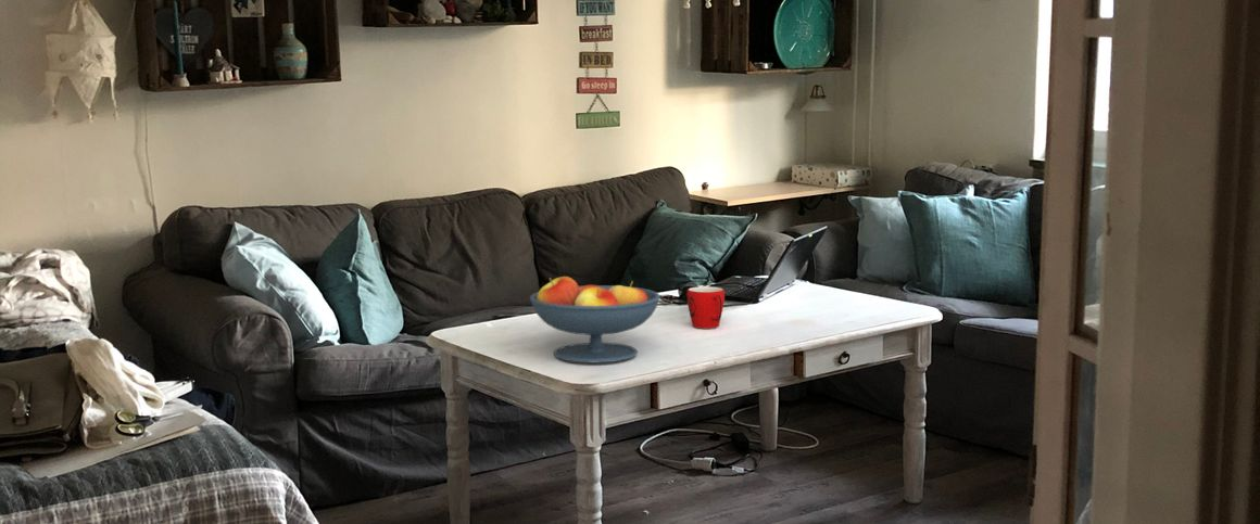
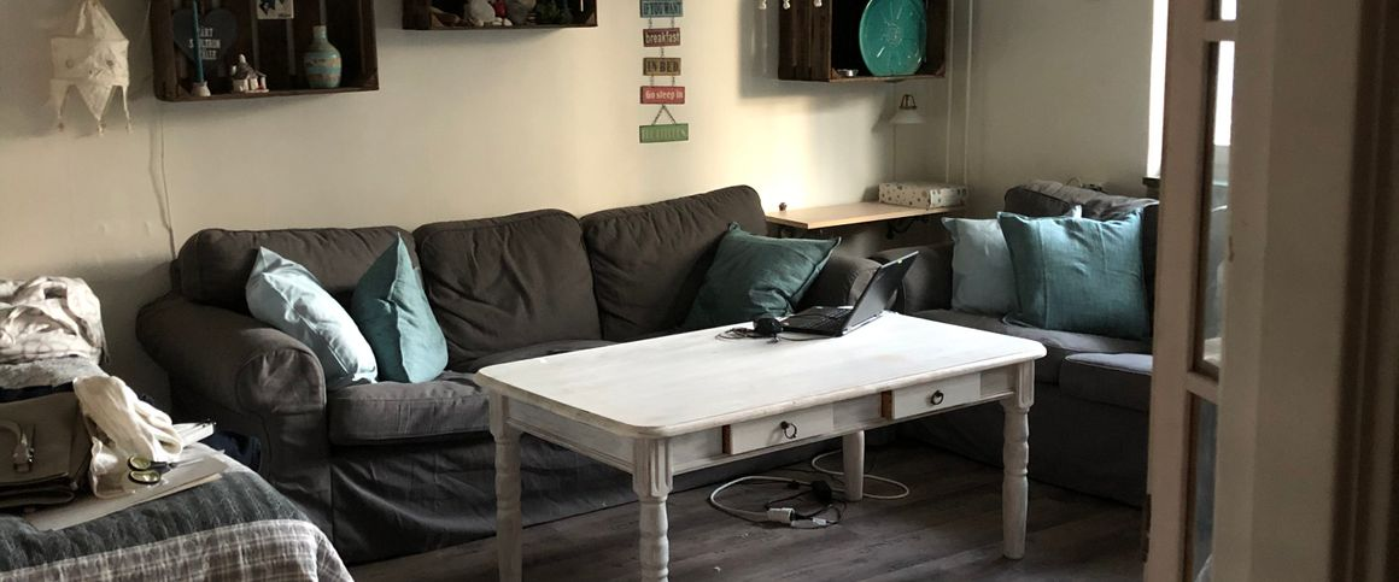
- fruit bowl (595, 315)
- mug (708, 308)
